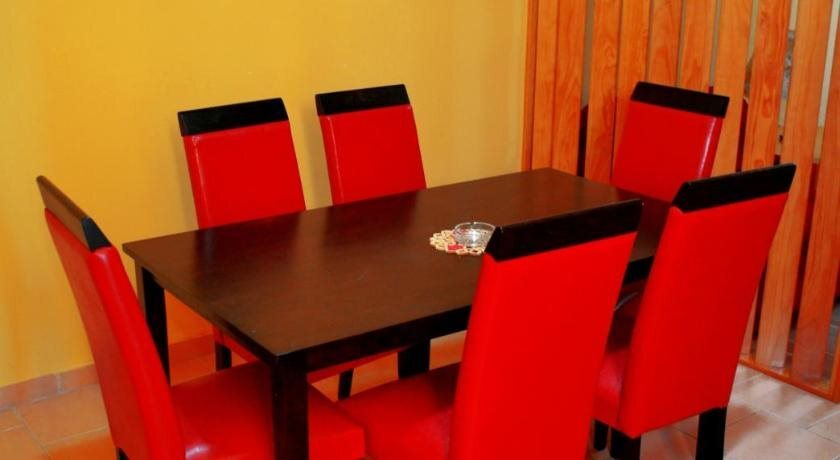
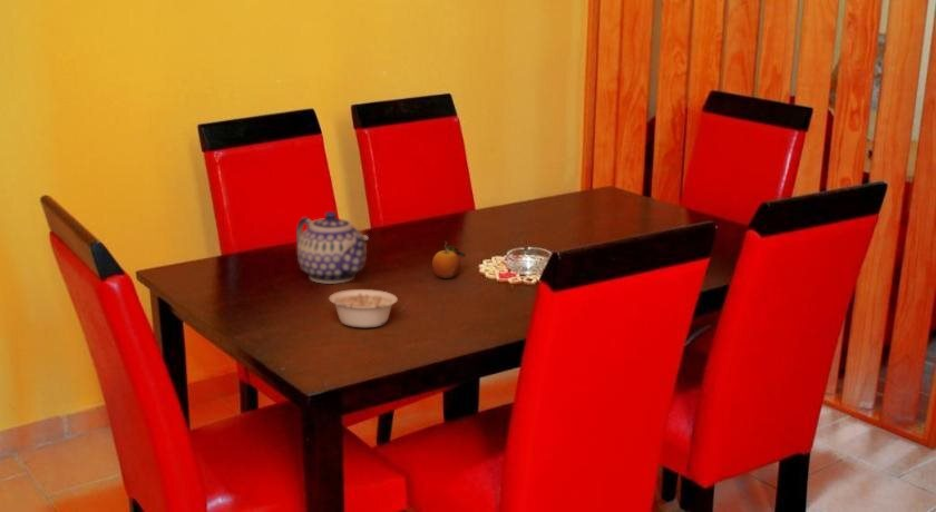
+ fruit (451, 257)
+ legume (365, 307)
+ teapot (331, 244)
